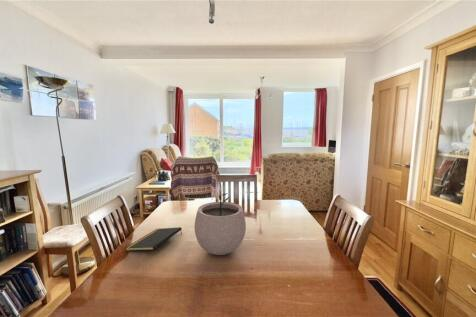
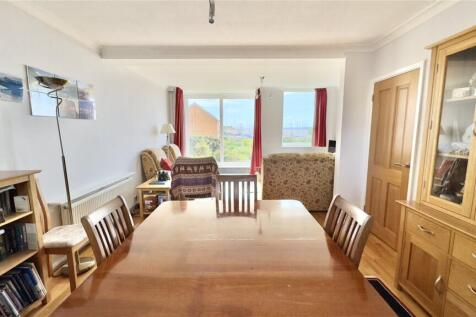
- notepad (155, 238)
- plant pot (220, 220)
